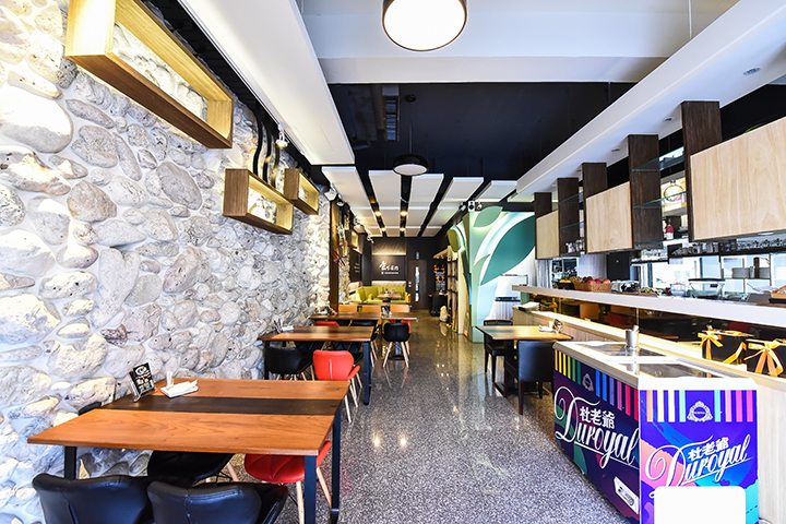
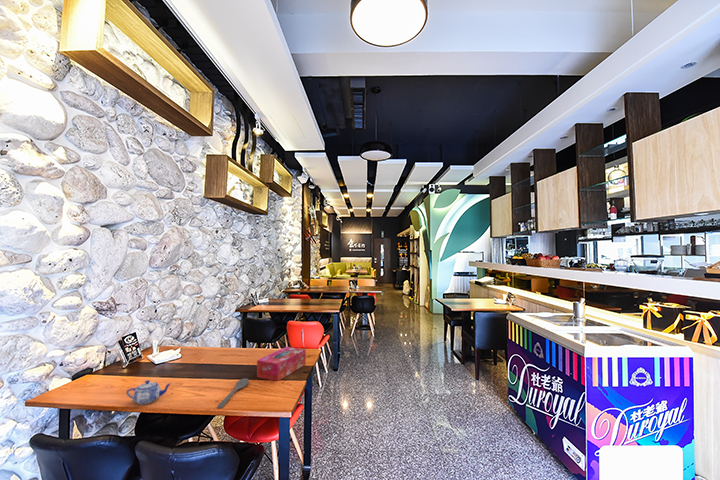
+ teapot (149, 390)
+ tissue box (282, 362)
+ spoon (233, 391)
